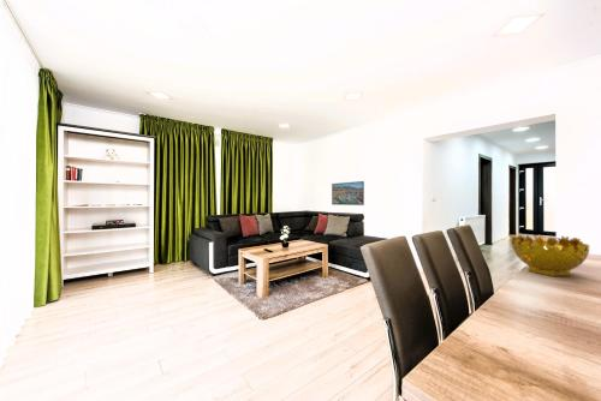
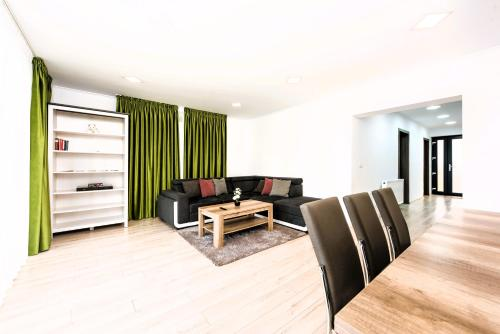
- decorative bowl (547, 255)
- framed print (346, 193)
